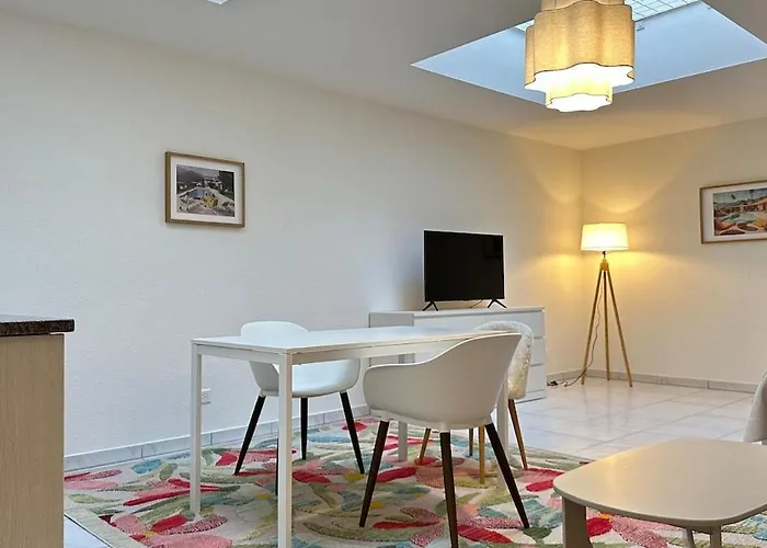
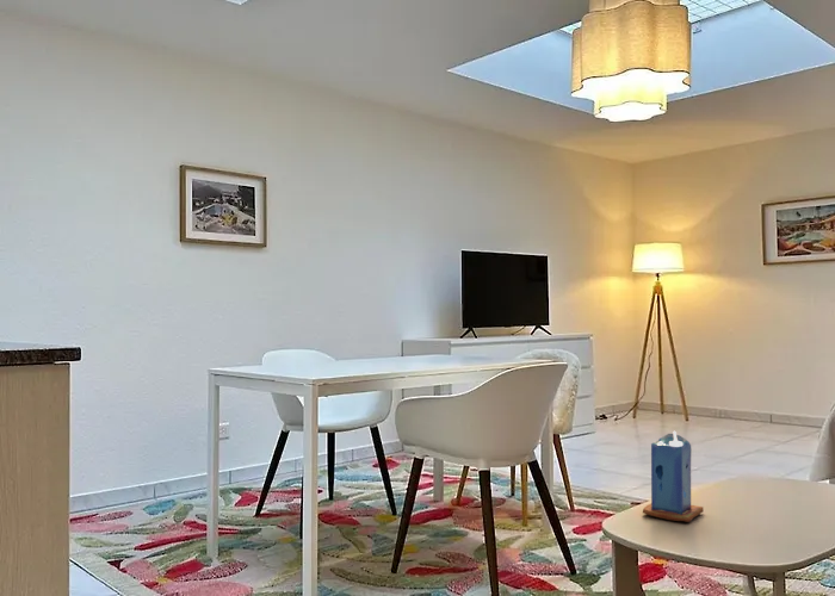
+ candle (673, 471)
